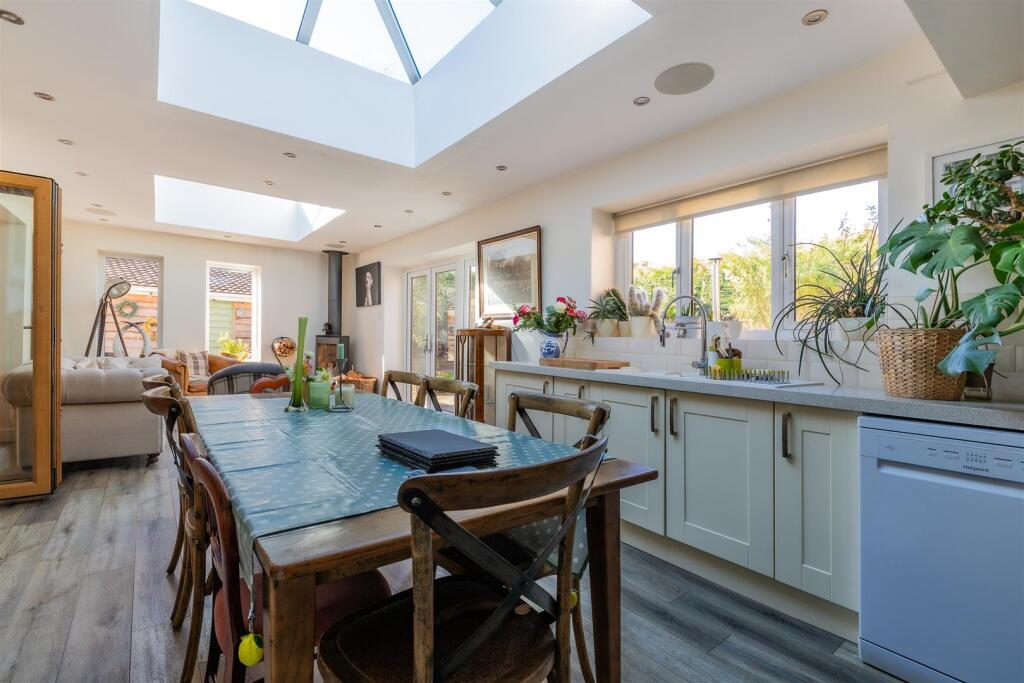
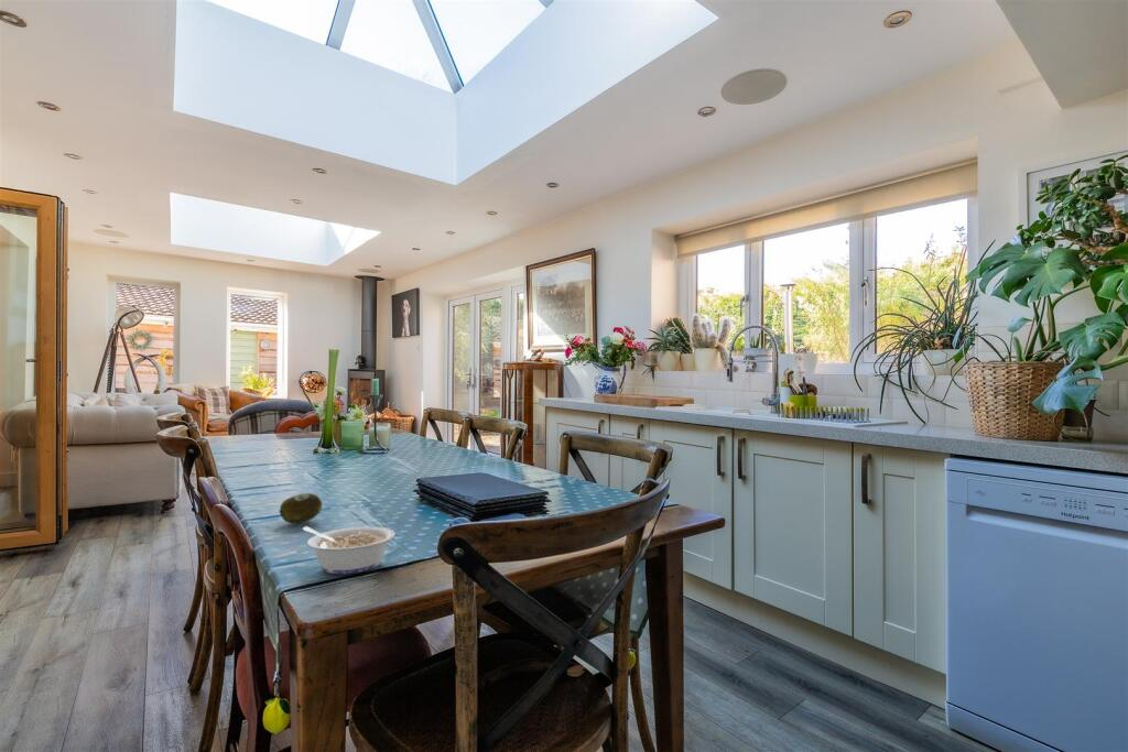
+ fruit (301, 508)
+ legume (348, 548)
